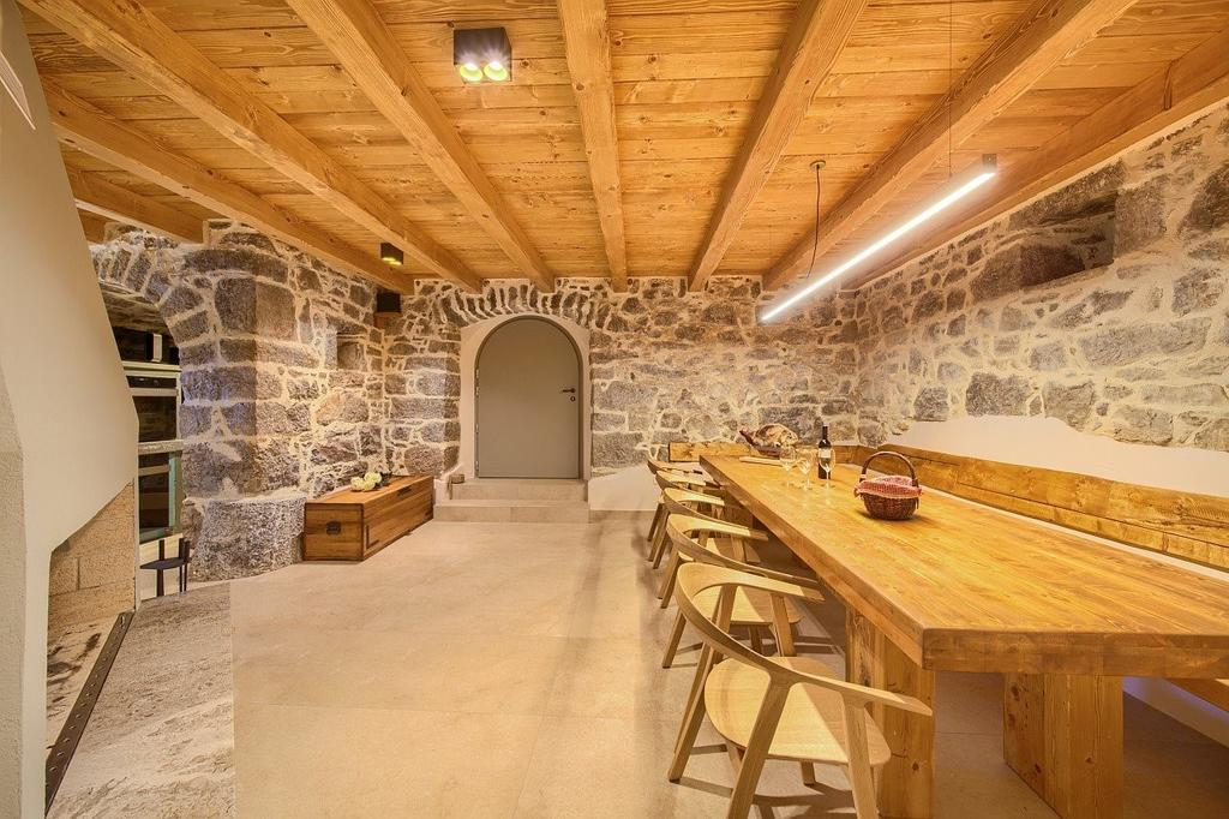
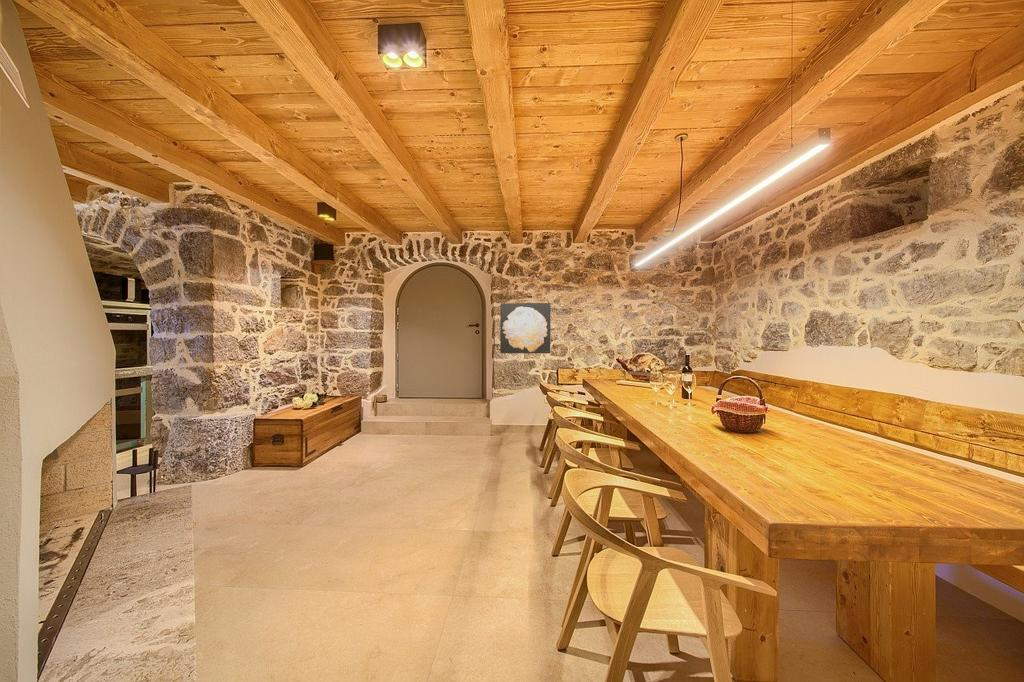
+ wall art (525, 328)
